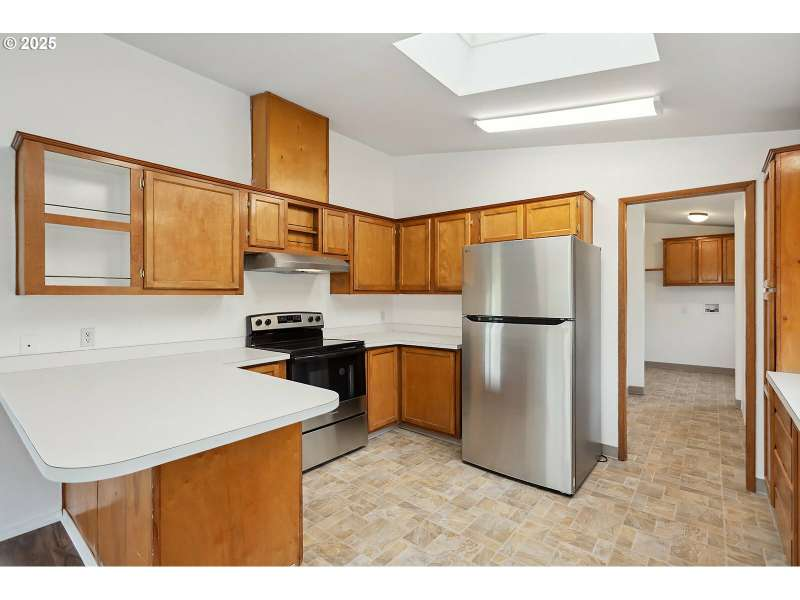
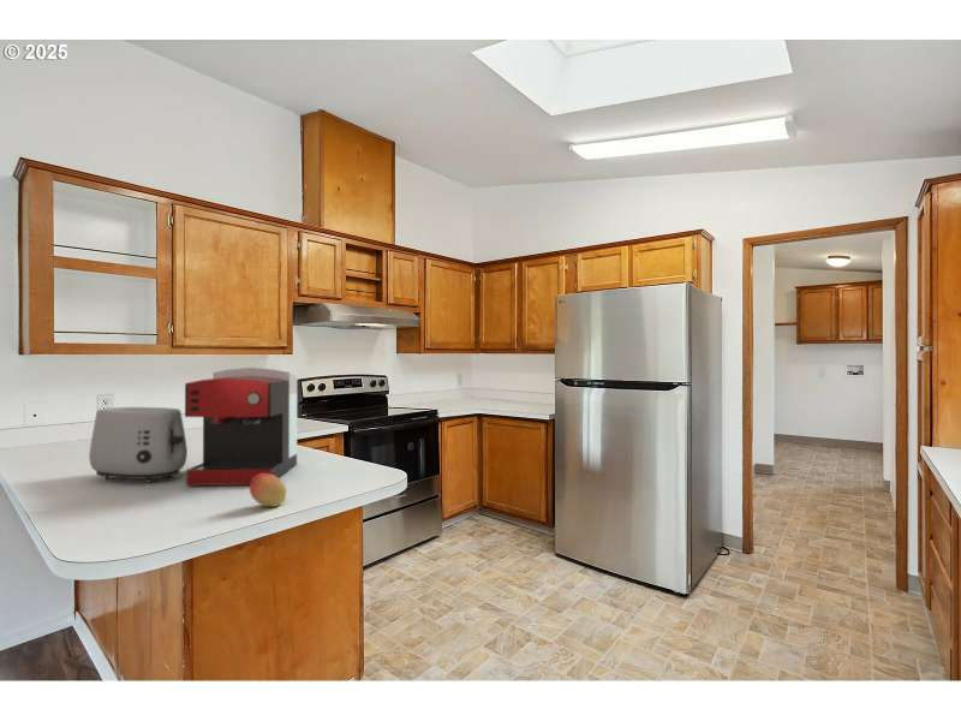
+ coffee maker (240, 422)
+ toaster (138, 443)
+ fruit (267, 489)
